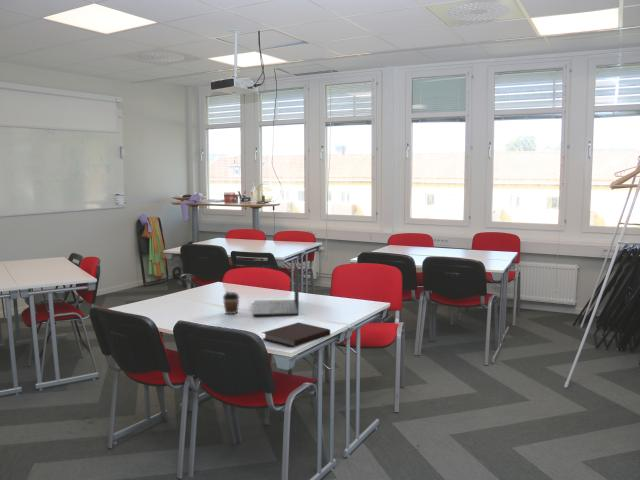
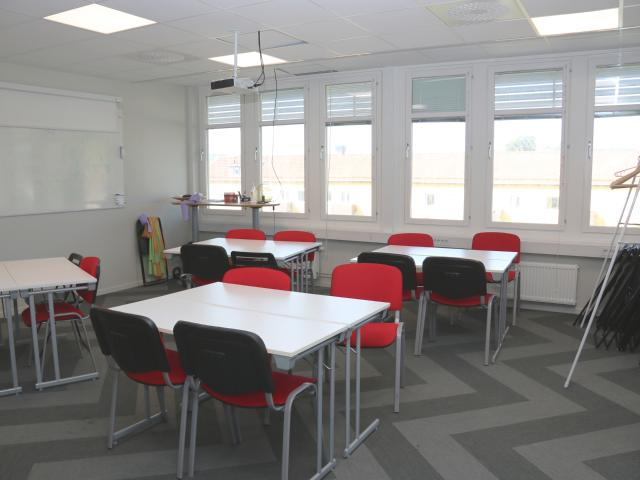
- coffee cup (231, 302)
- laptop (275, 300)
- notebook (296, 334)
